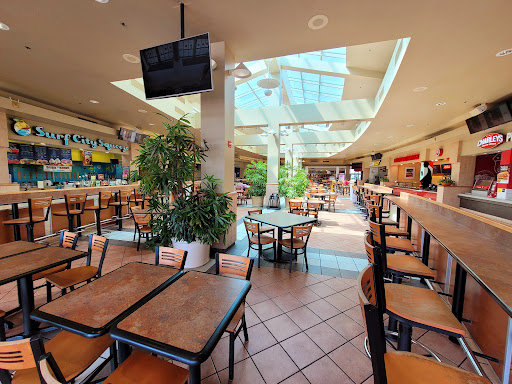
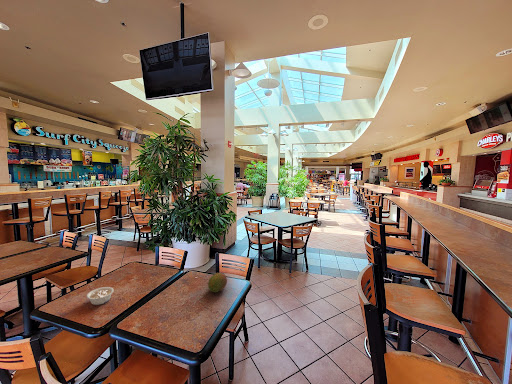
+ legume (101, 295)
+ fruit (217, 282)
